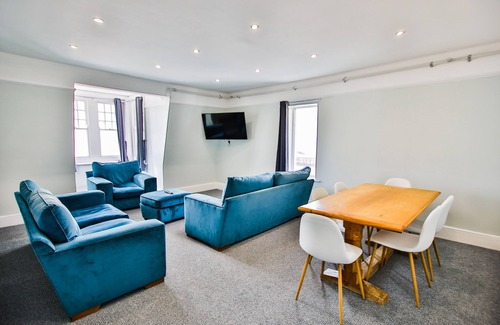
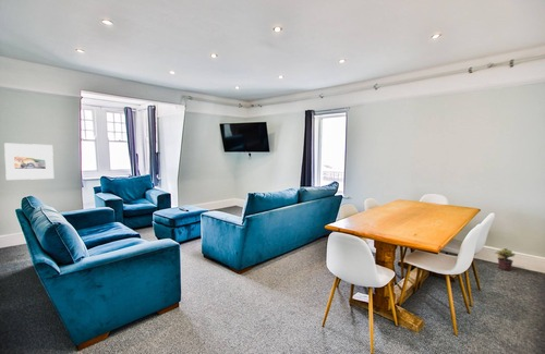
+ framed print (29, 161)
+ potted plant (505, 258)
